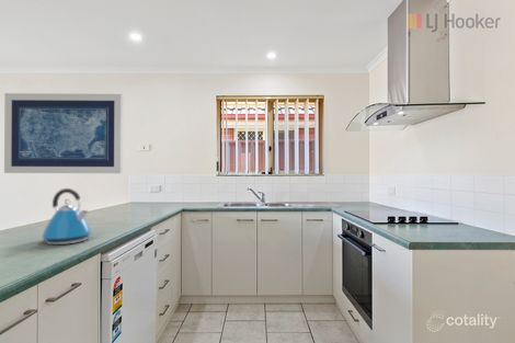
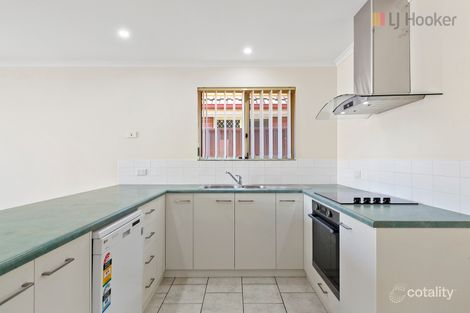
- kettle (66, 214)
- wall art (64, 134)
